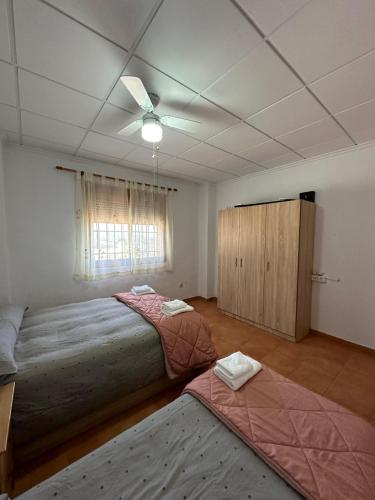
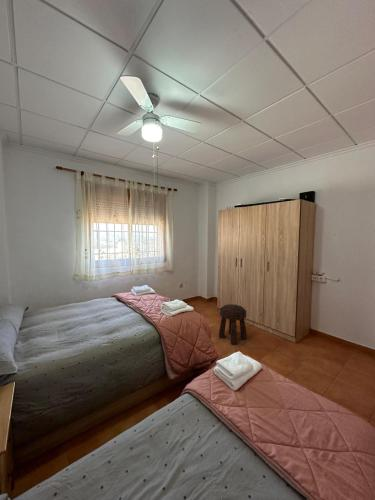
+ stool (232, 322)
